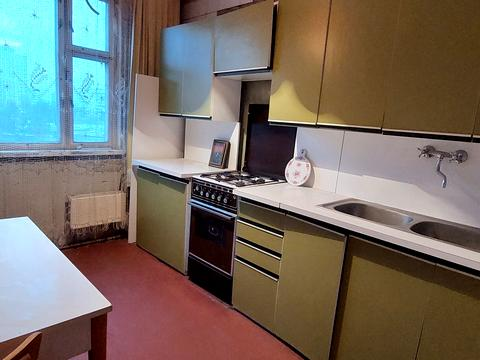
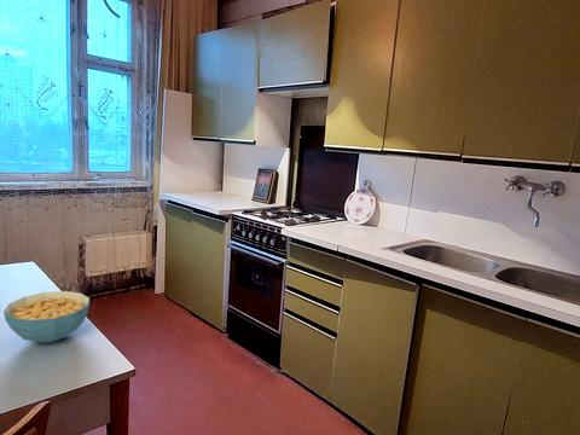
+ cereal bowl (50, 320)
